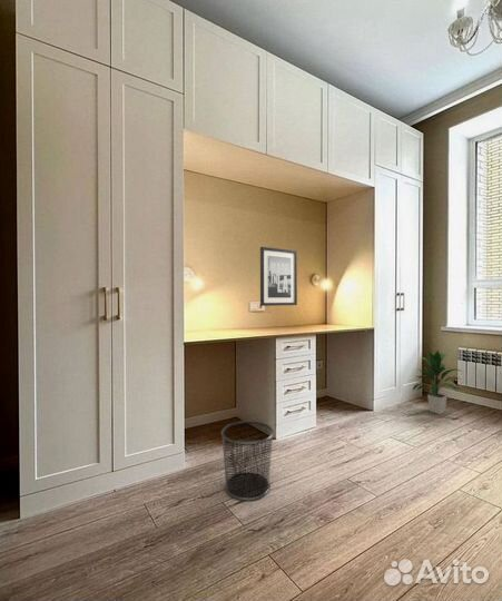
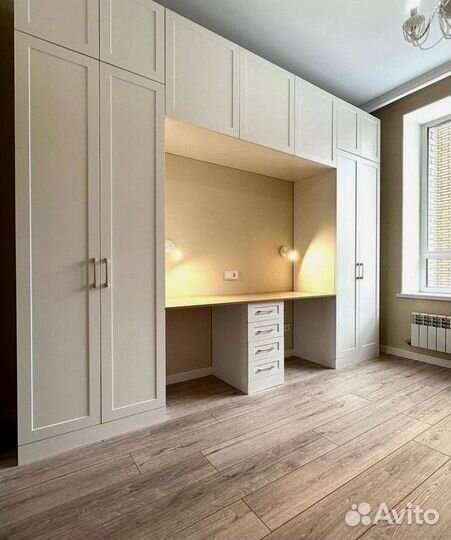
- wall art (279, 277)
- indoor plant (435, 380)
- waste bin (247, 459)
